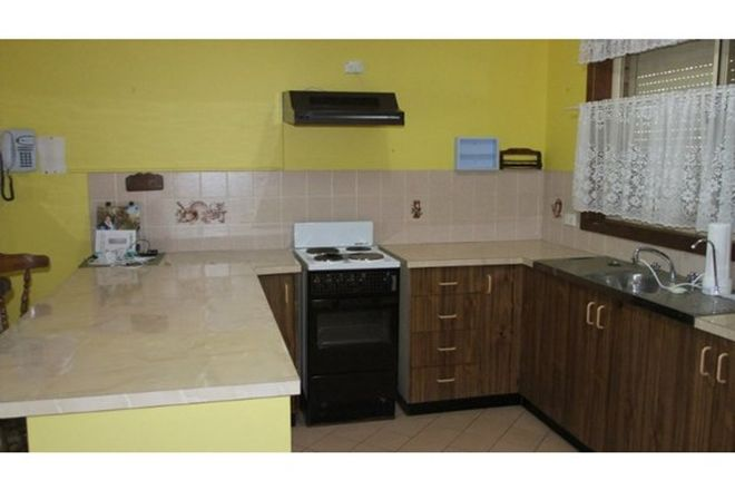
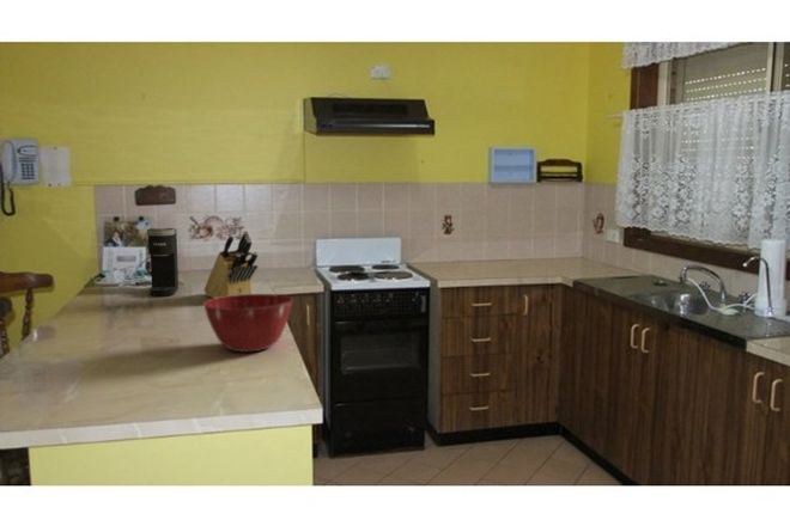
+ knife block (230, 264)
+ mixing bowl (249, 323)
+ coffee maker (163, 259)
